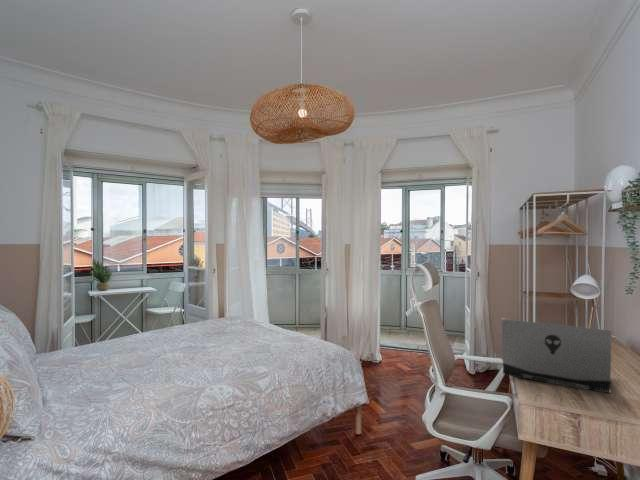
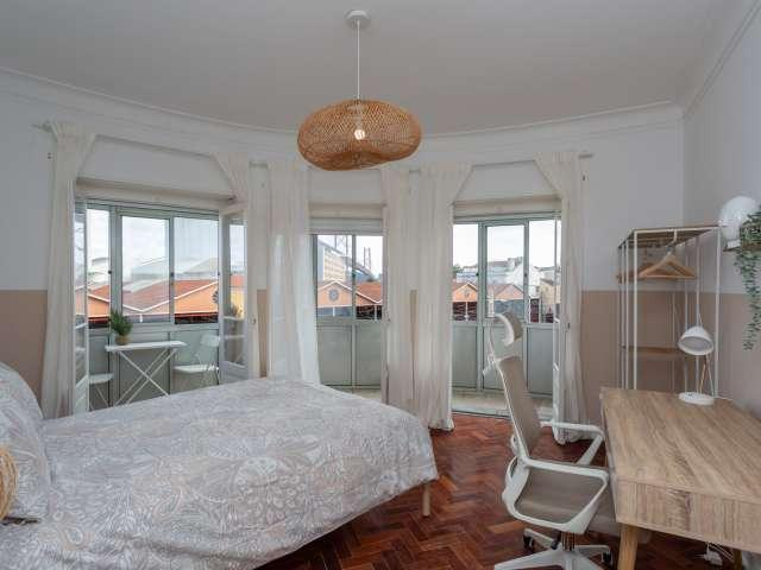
- laptop computer (553, 347)
